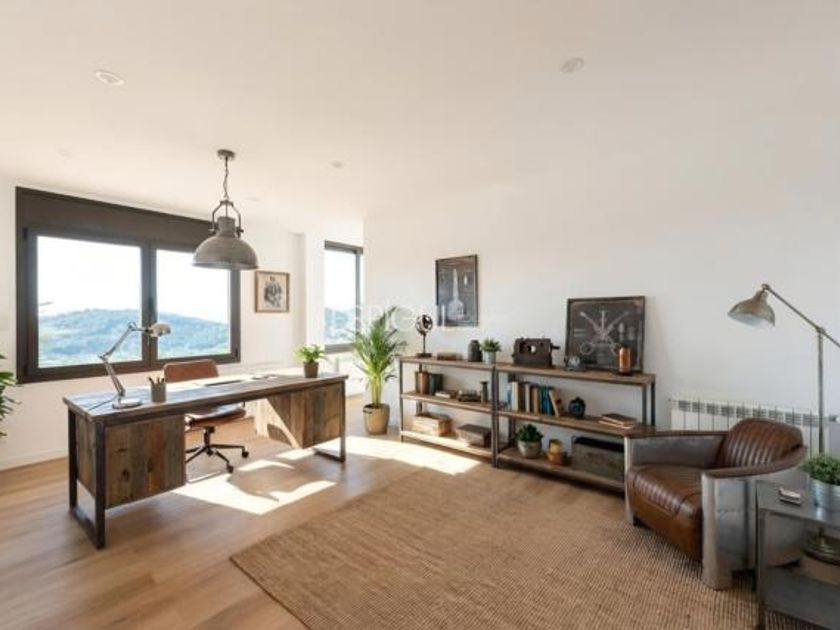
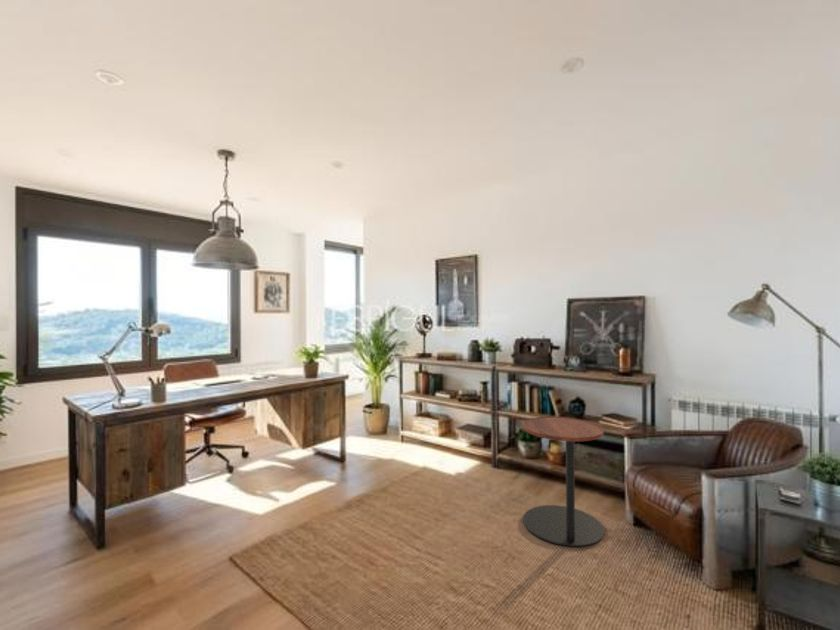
+ side table (566, 475)
